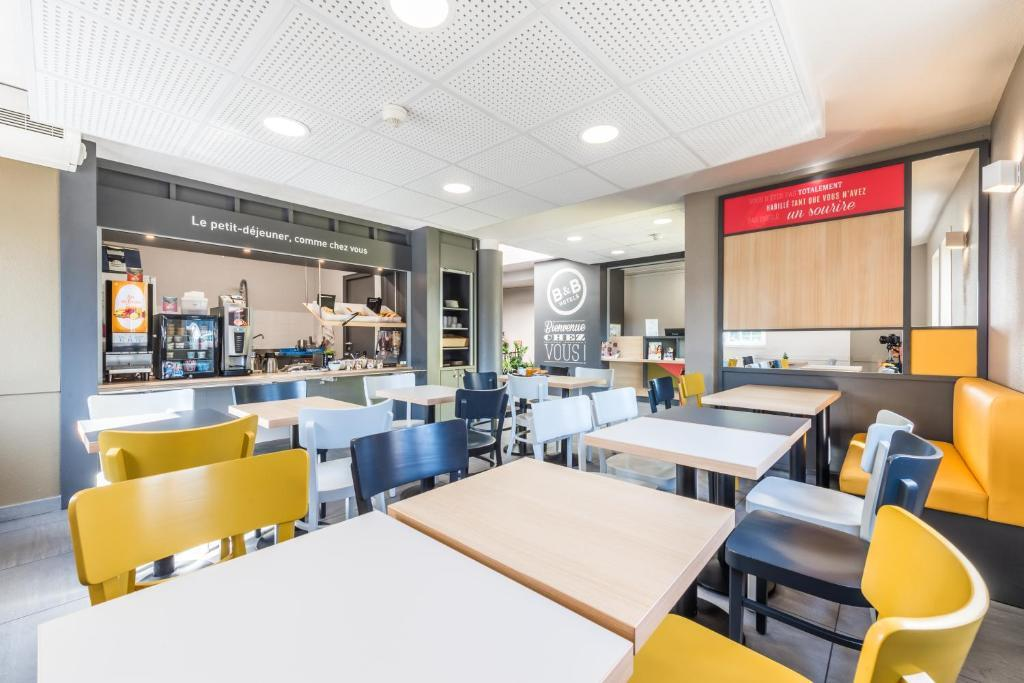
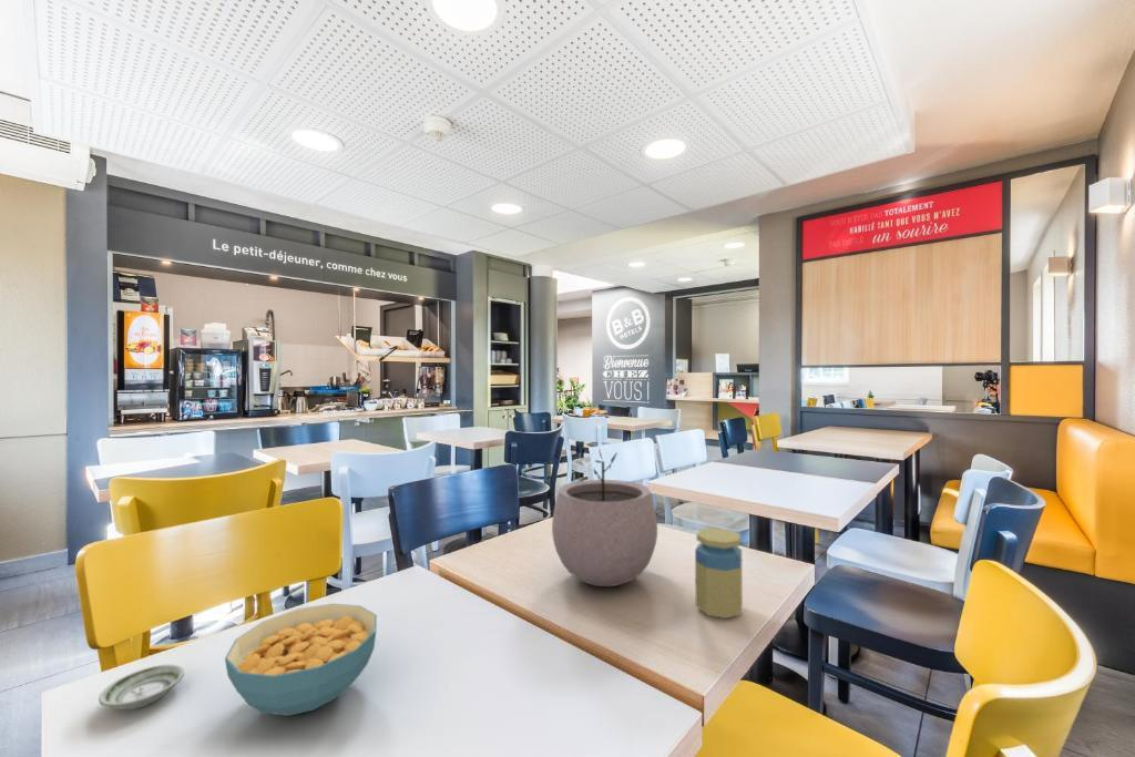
+ jar (718, 572)
+ plant pot (604, 514)
+ cereal bowl (307, 667)
+ saucer (143, 689)
